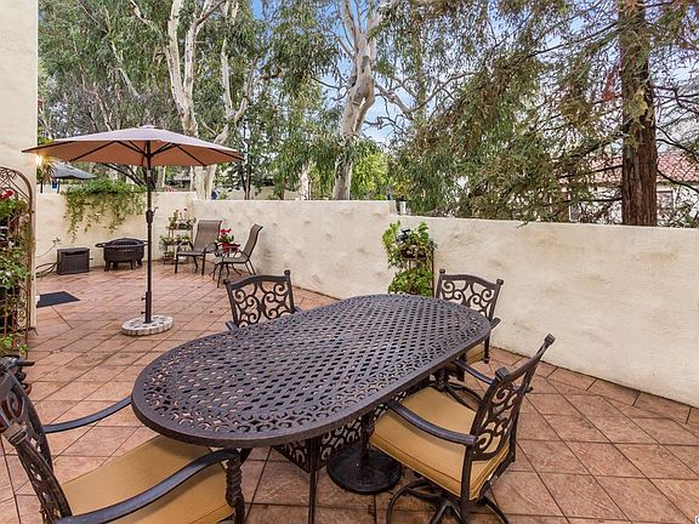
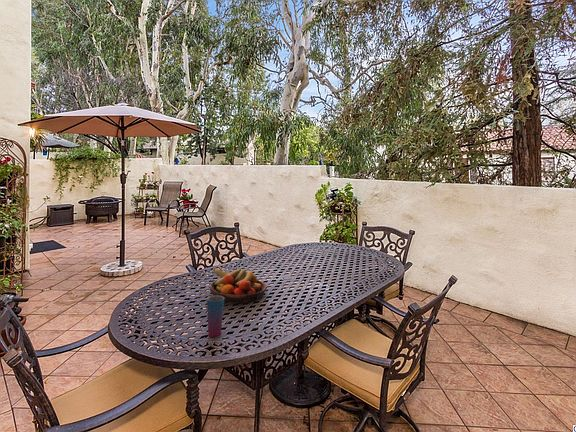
+ cup (215, 316)
+ fruit bowl (237, 283)
